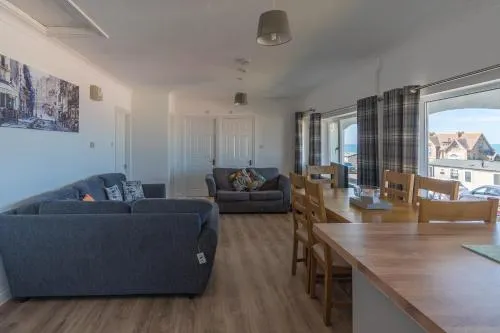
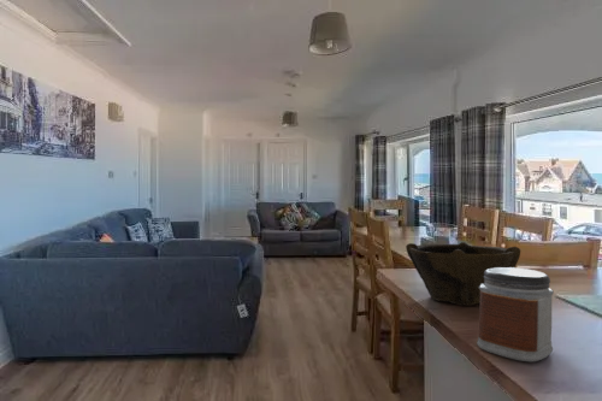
+ jar (514, 309)
+ bowl (460, 271)
